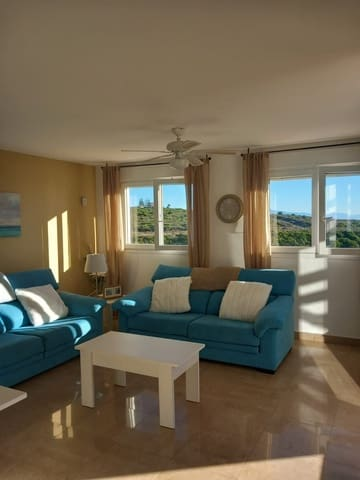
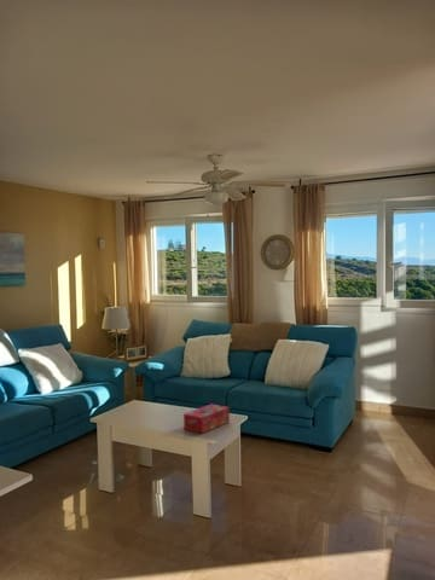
+ tissue box (207, 417)
